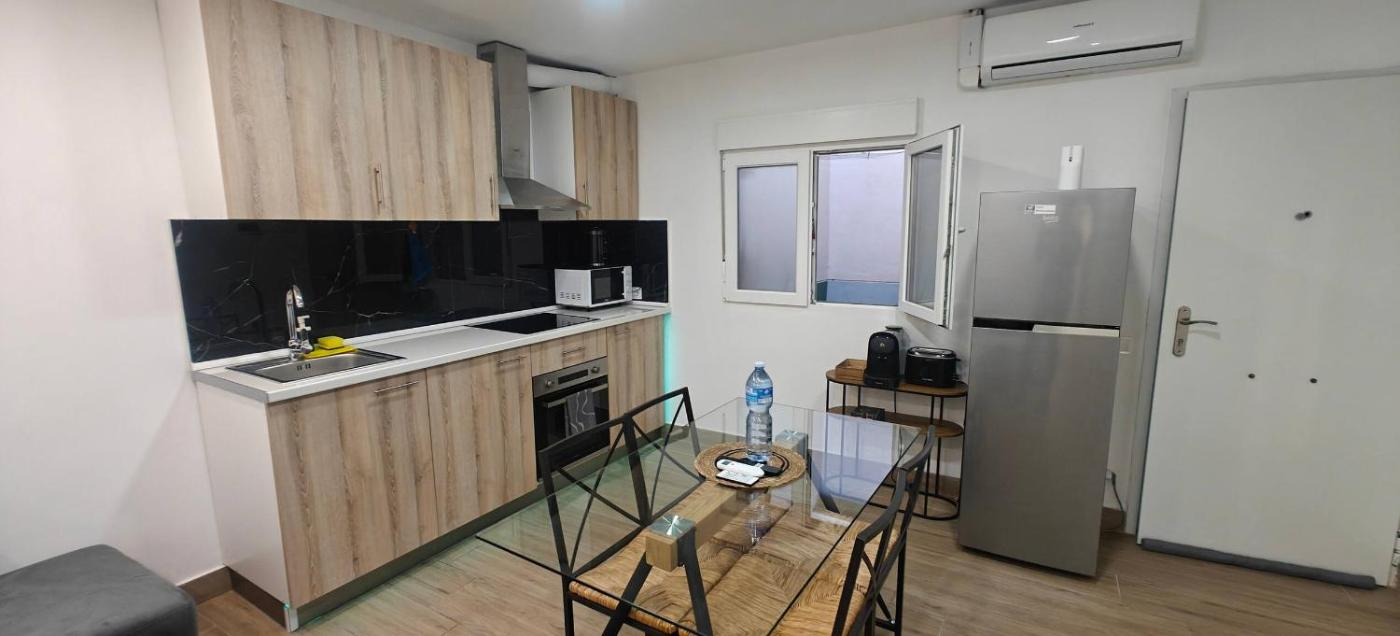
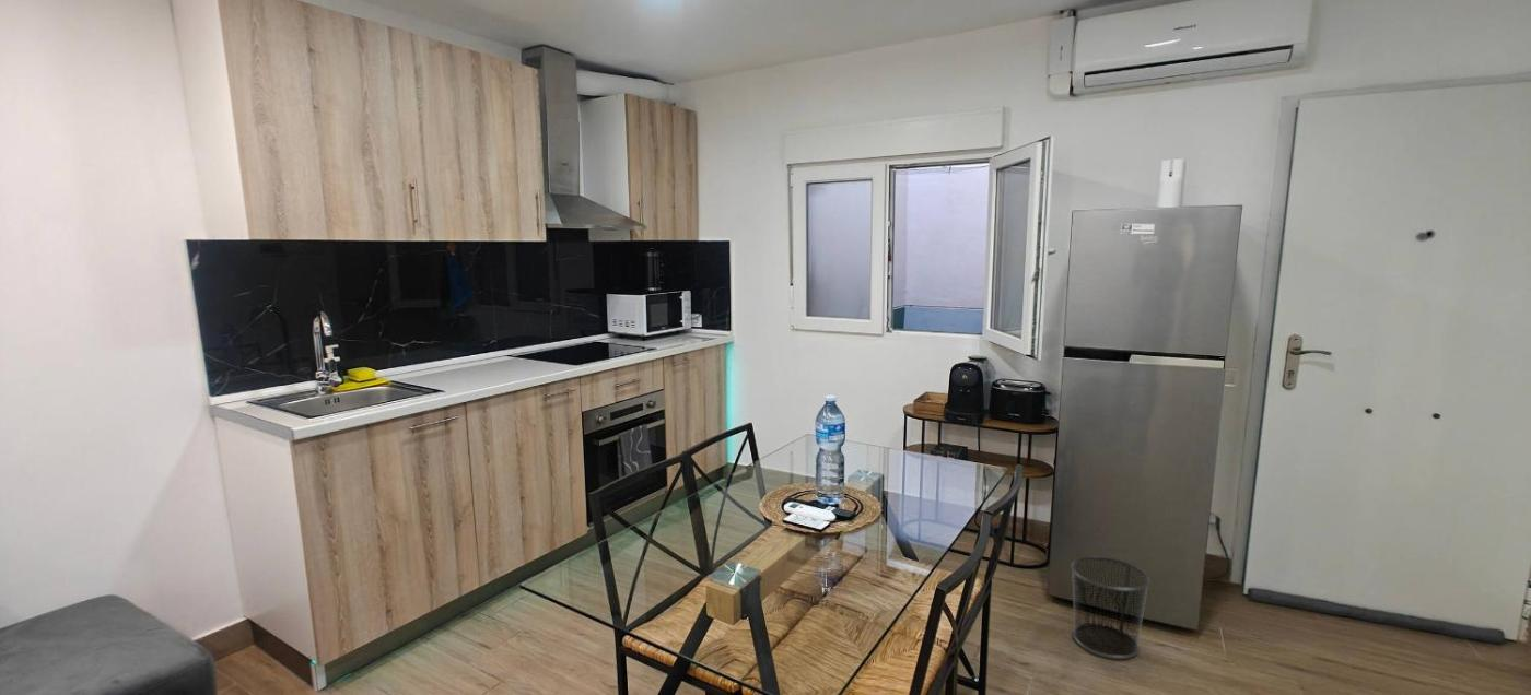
+ waste bin (1107, 605)
